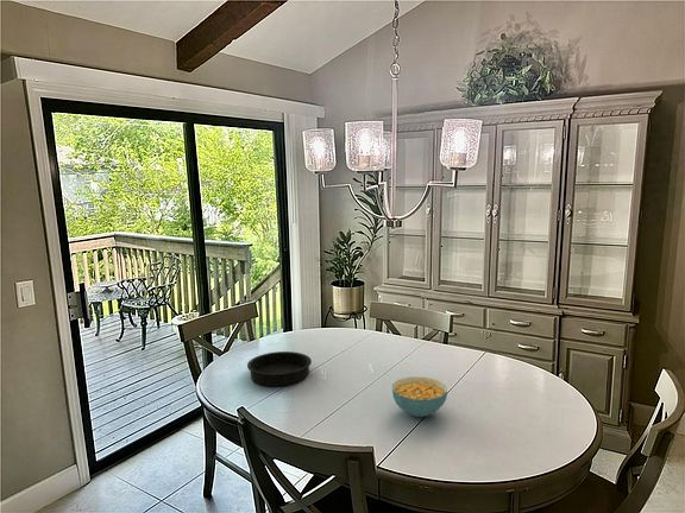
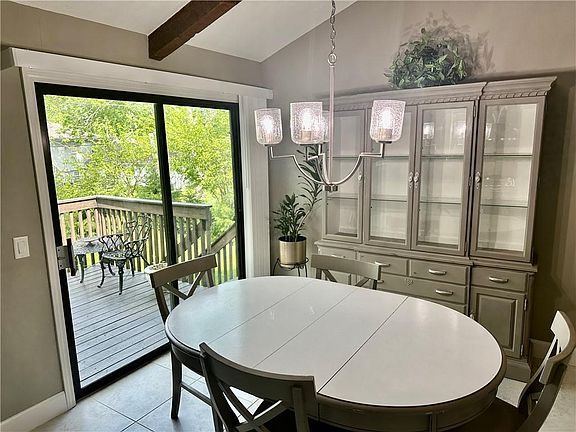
- baking pan (279, 368)
- cereal bowl (419, 400)
